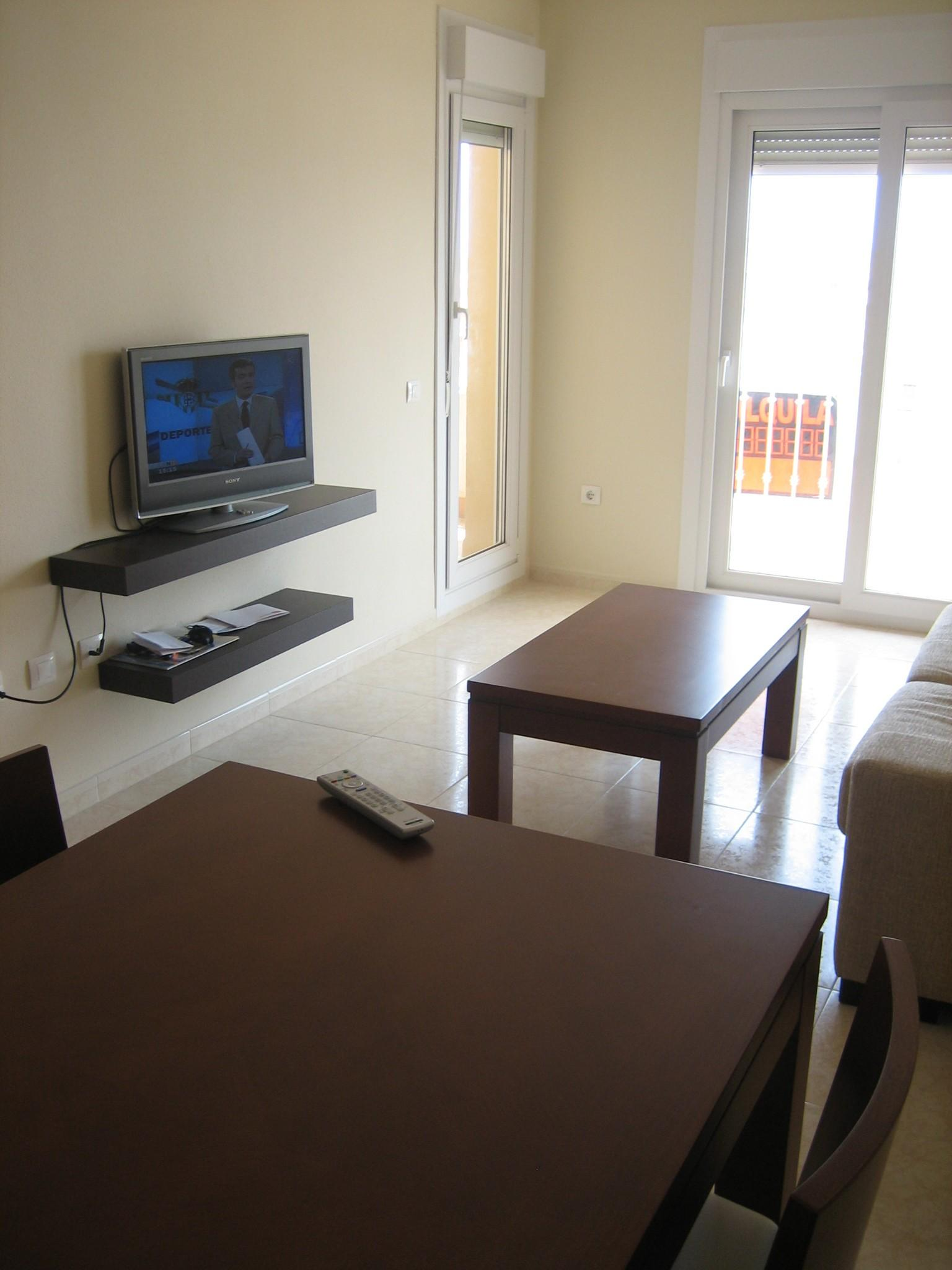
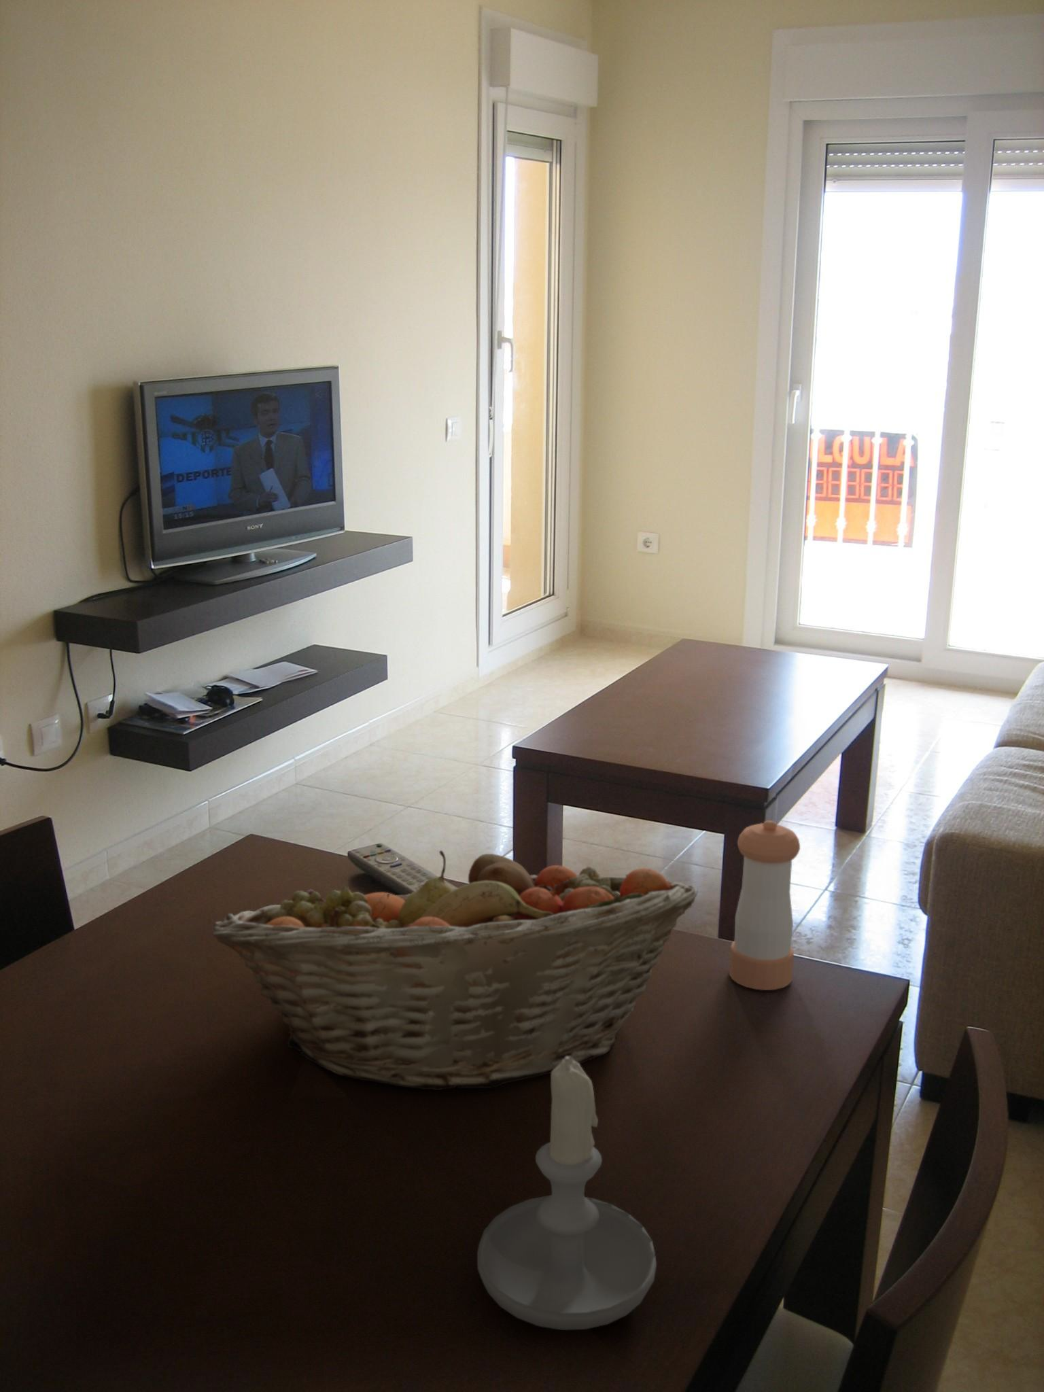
+ candle (568, 1174)
+ pepper shaker (764, 899)
+ fruit basket (459, 942)
